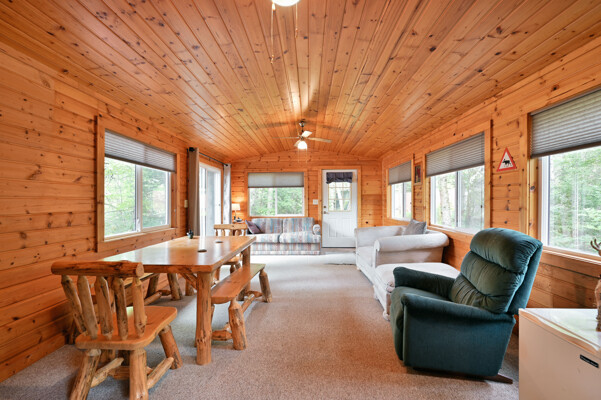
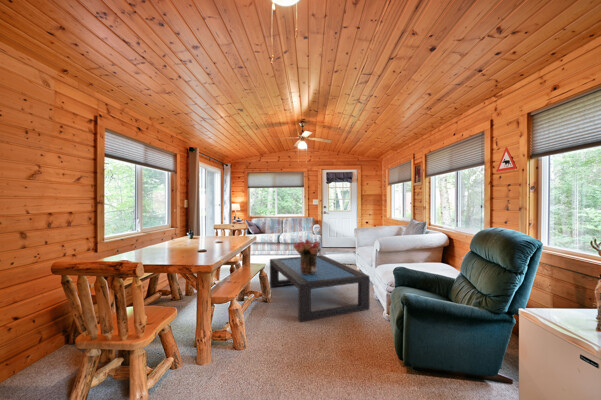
+ coffee table (313, 281)
+ bouquet (309, 254)
